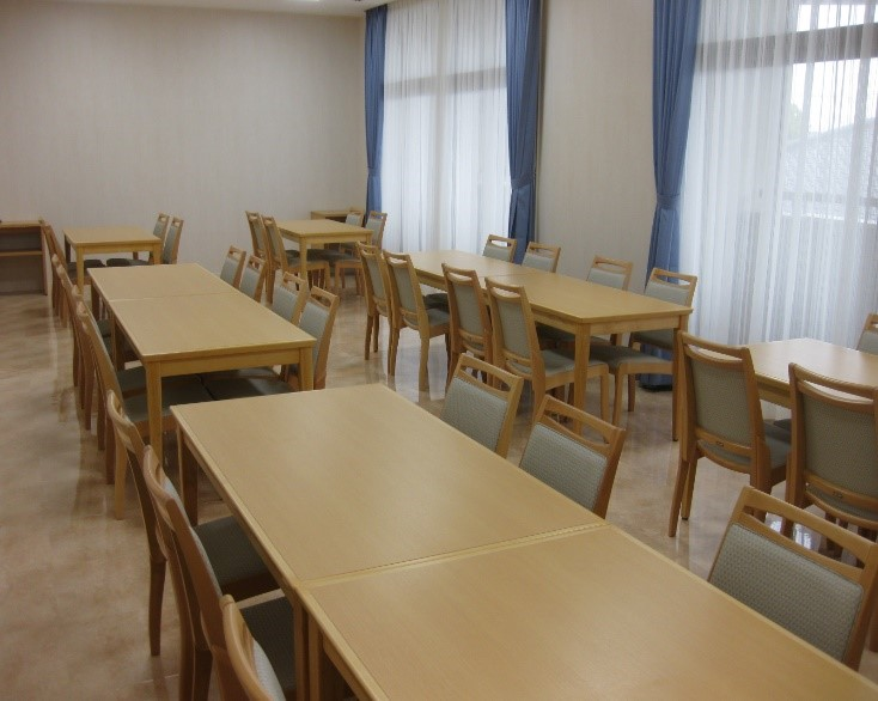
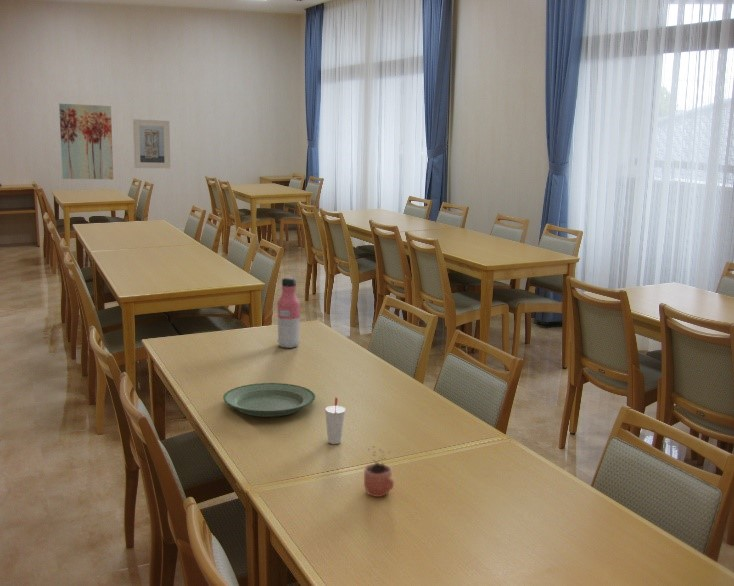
+ wall art (86, 142)
+ water bottle (288, 312)
+ cup (334, 419)
+ plate (269, 401)
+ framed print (152, 144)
+ cocoa (380, 471)
